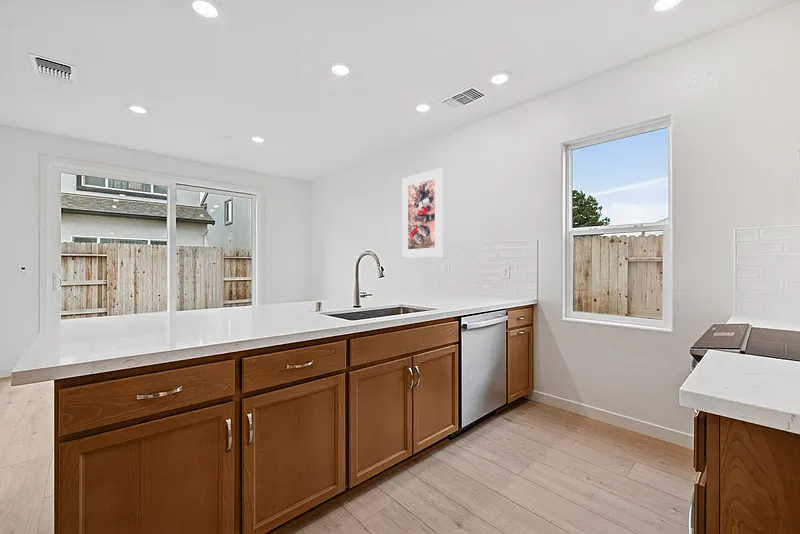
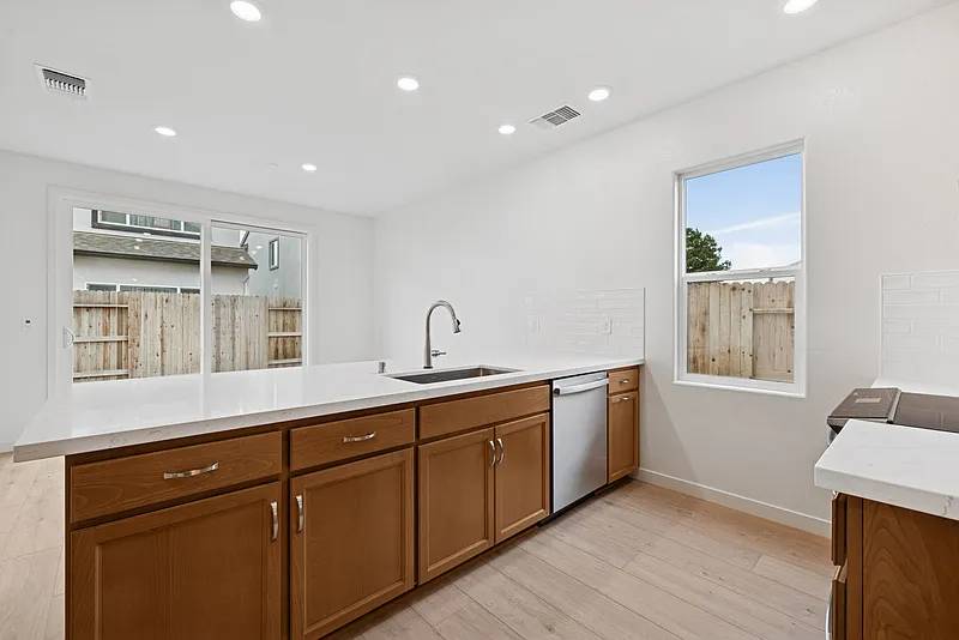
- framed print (421, 215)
